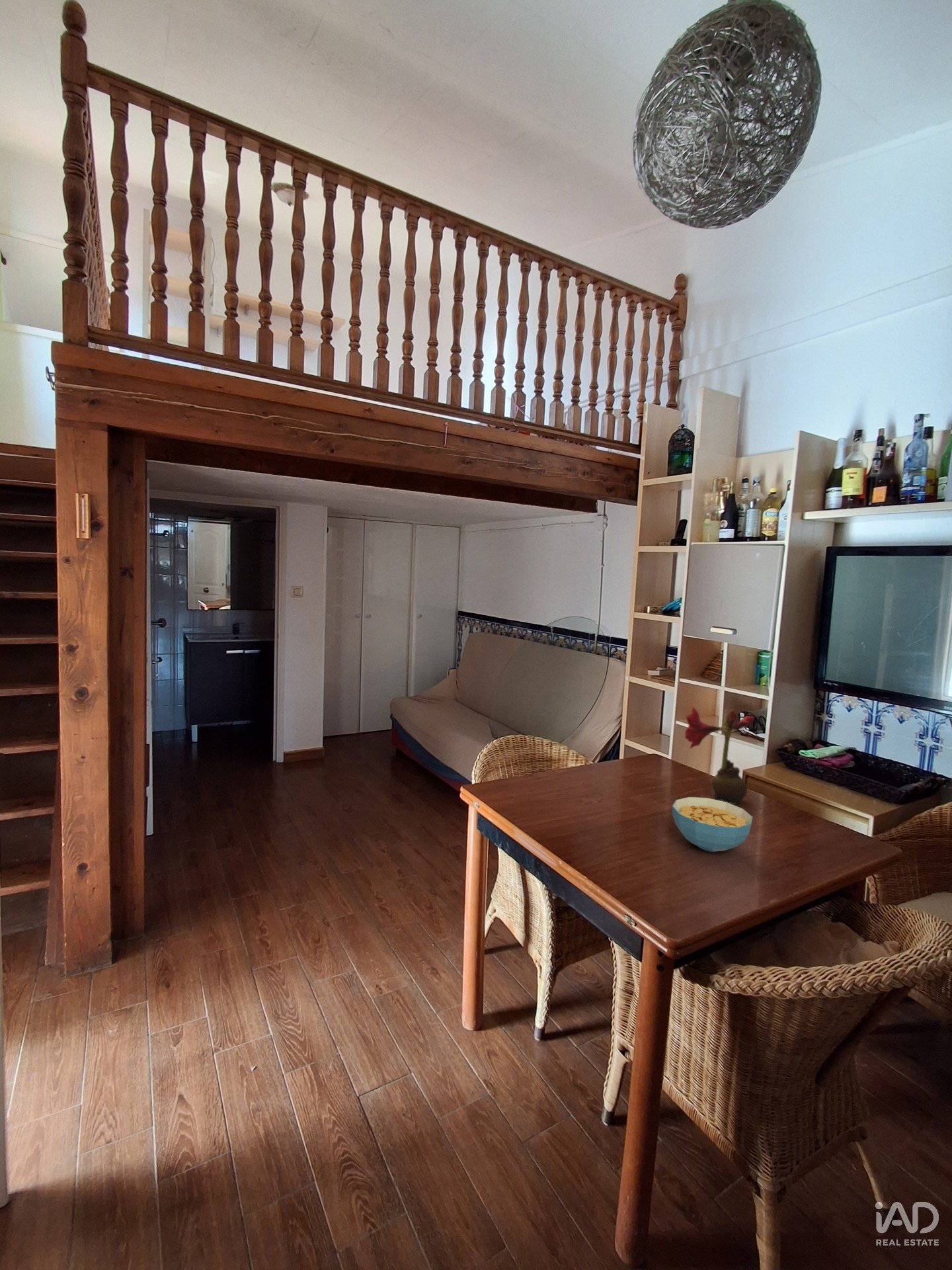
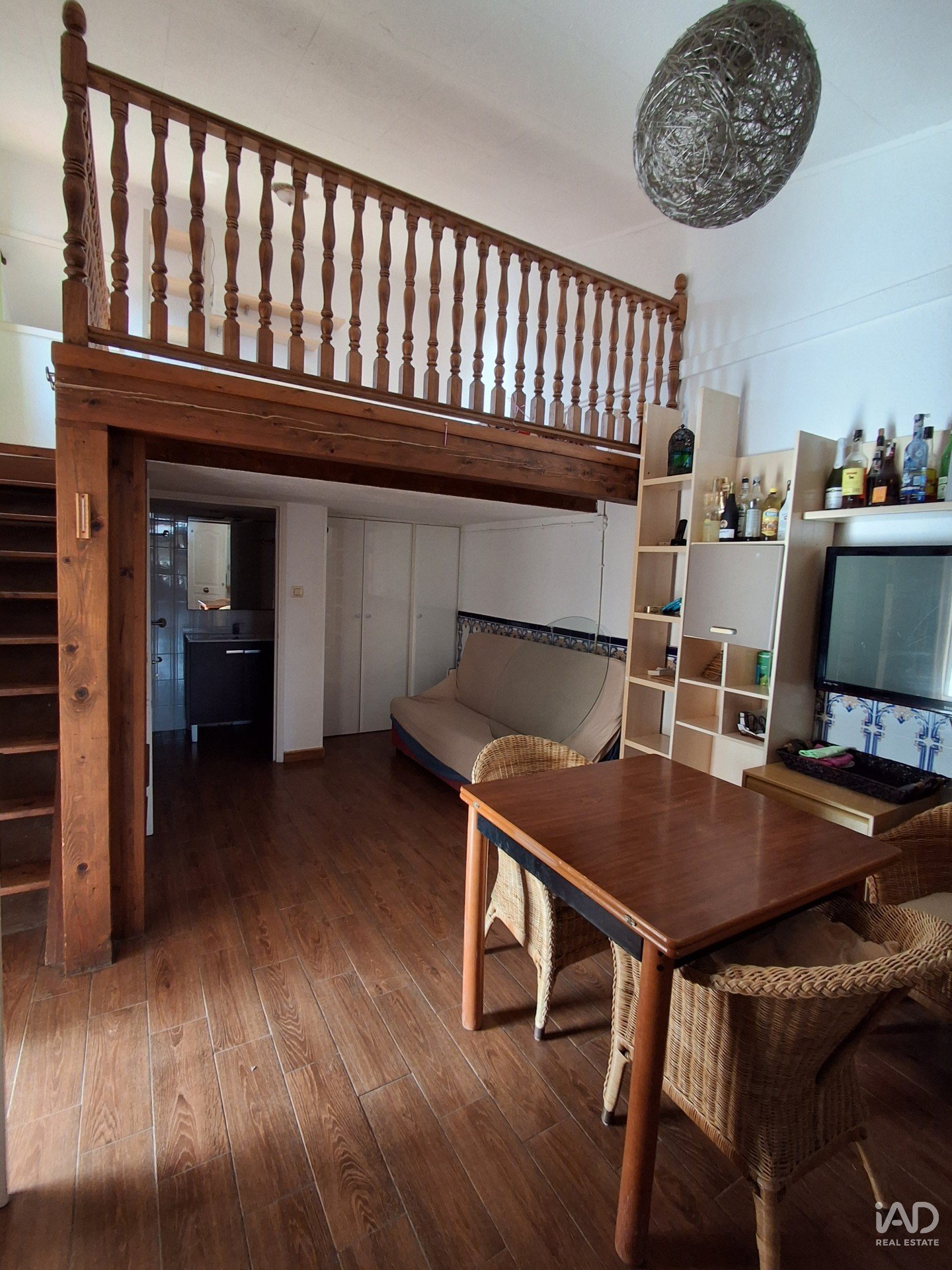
- flower (723, 750)
- cereal bowl (710, 829)
